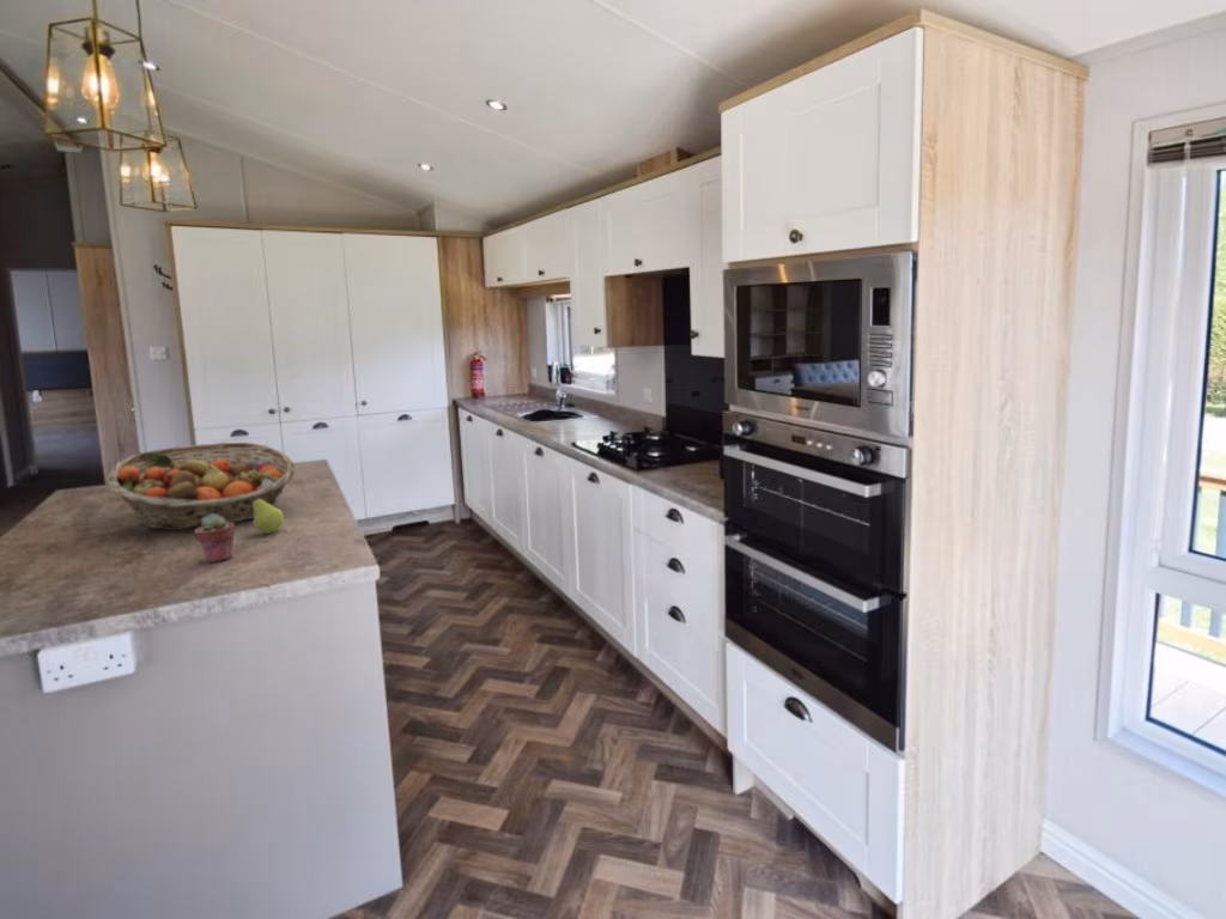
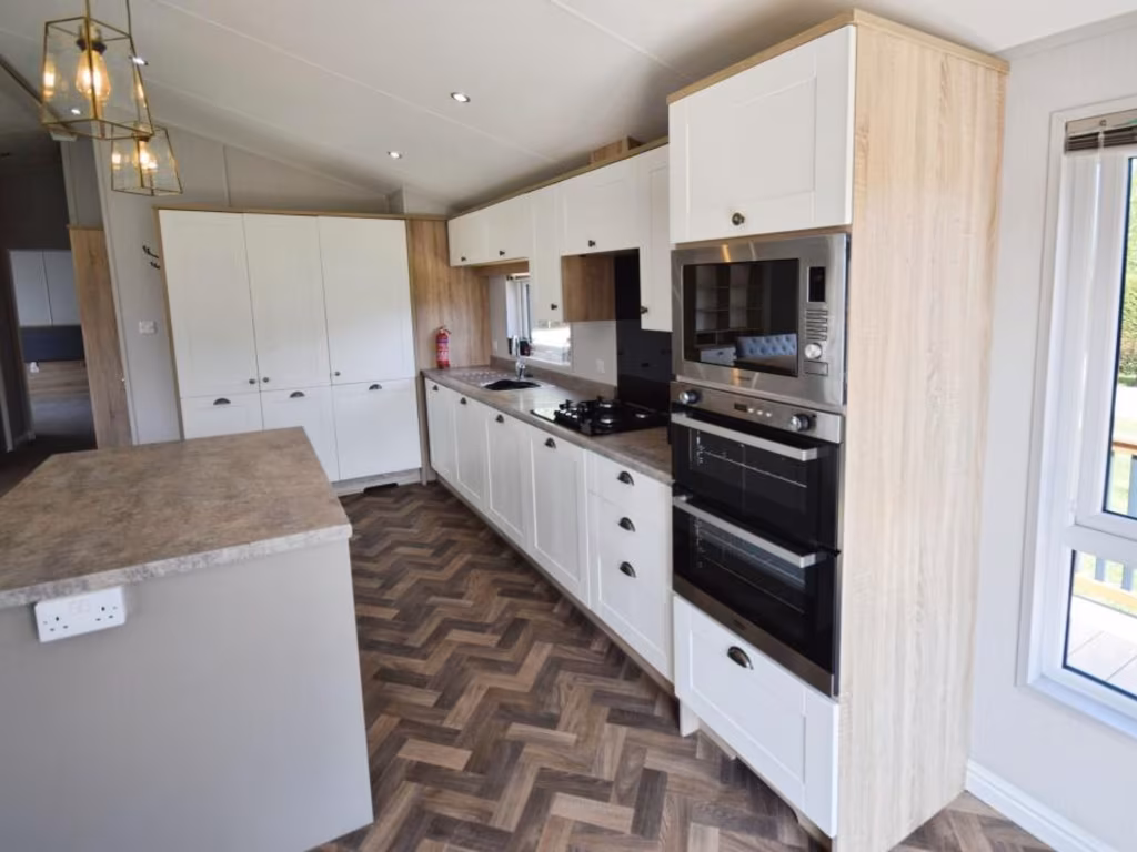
- fruit basket (207, 482)
- potted succulent (216, 536)
- fruit (267, 513)
